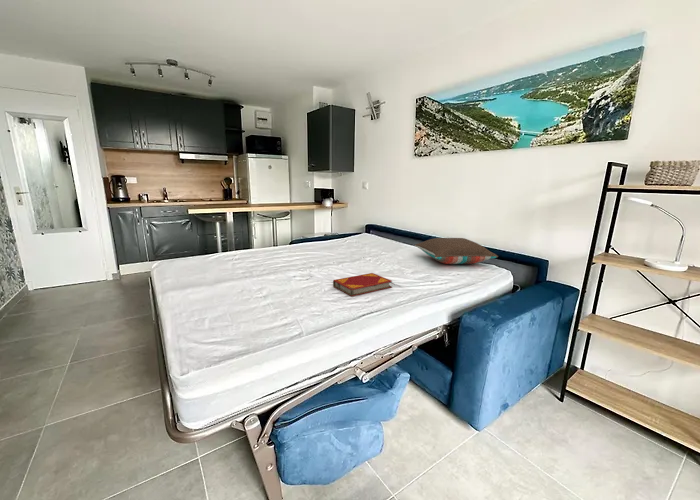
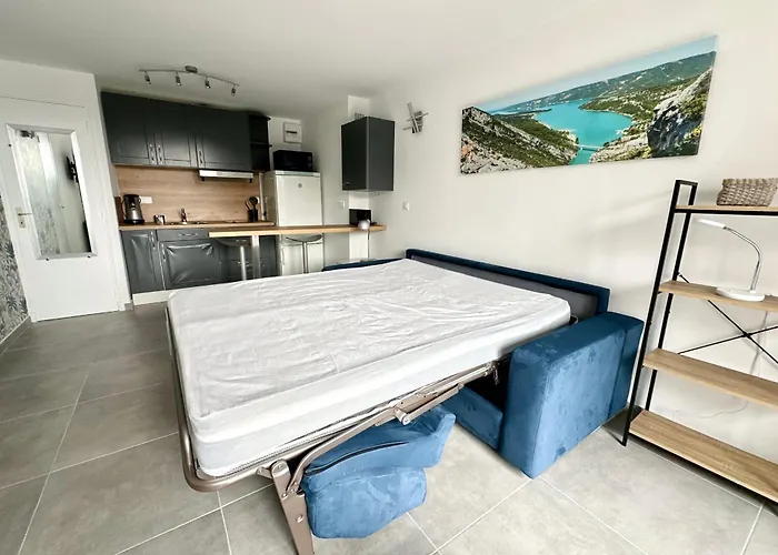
- hardback book (362, 283)
- pillow (453, 250)
